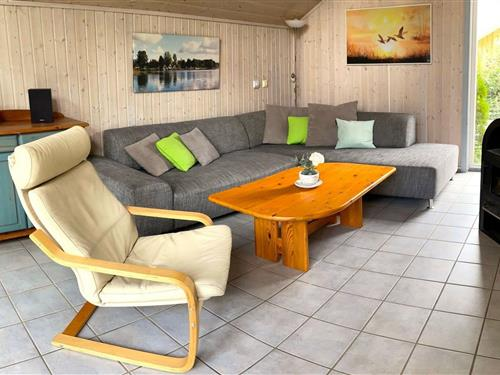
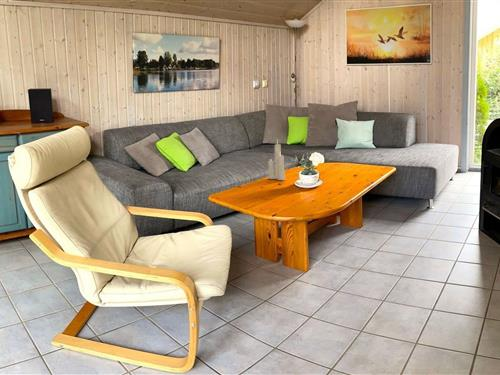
+ candle (276, 158)
